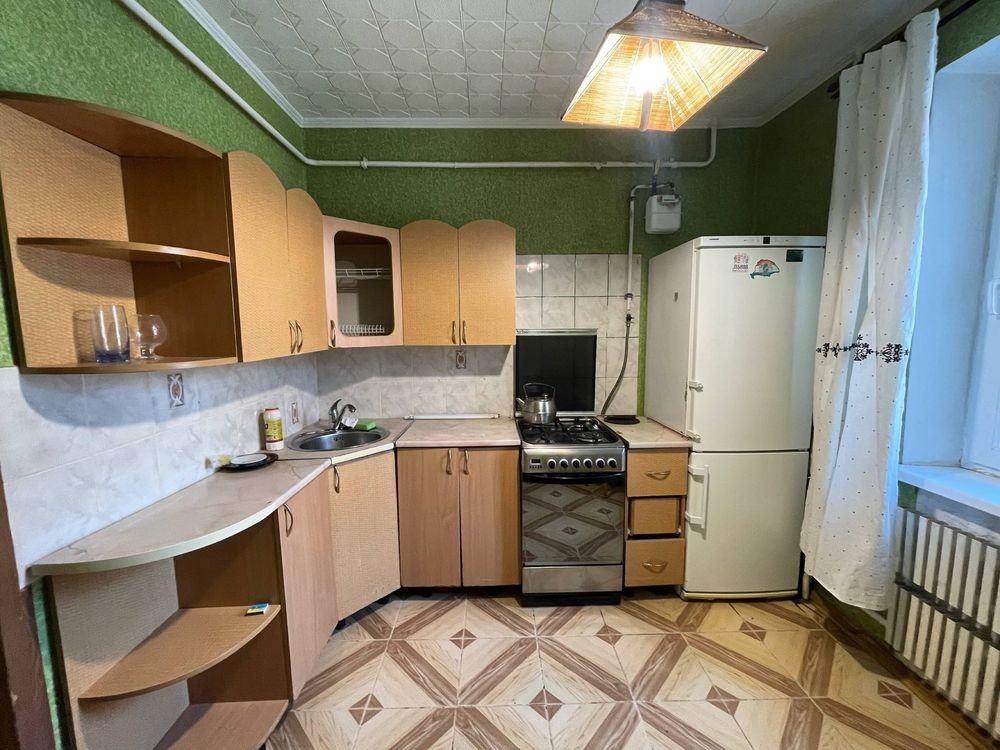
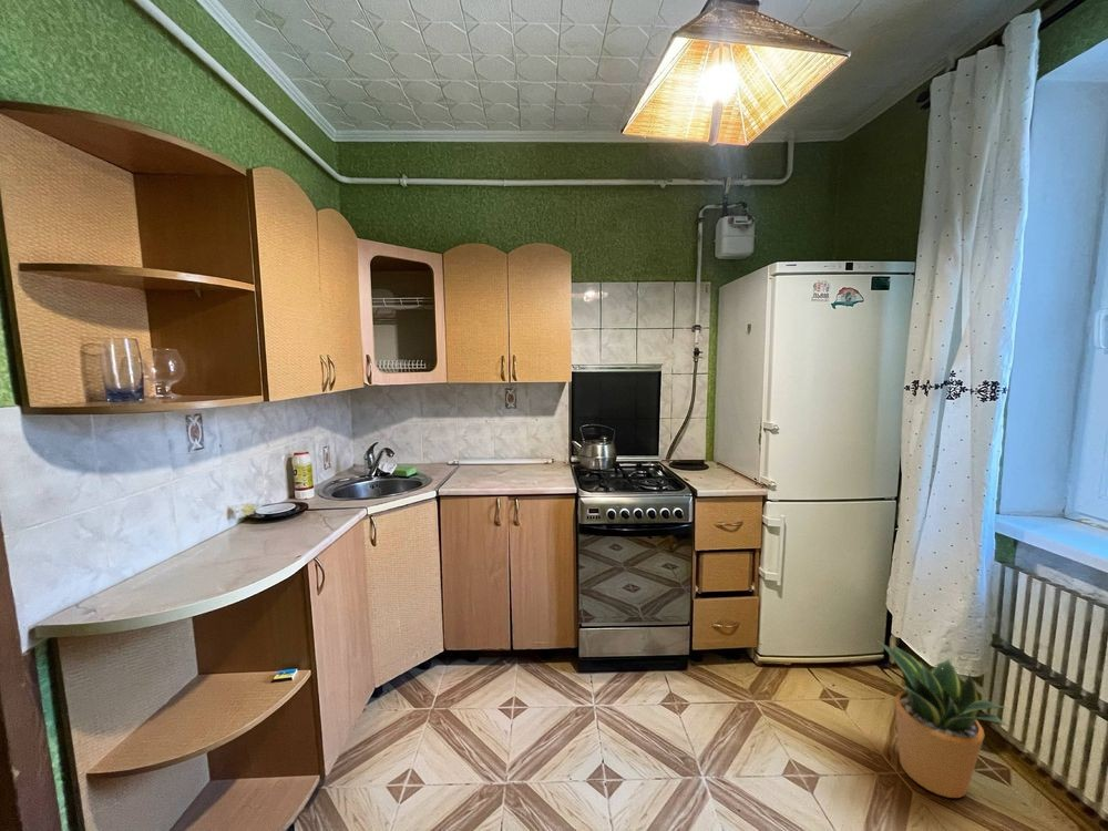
+ potted plant (934, 725)
